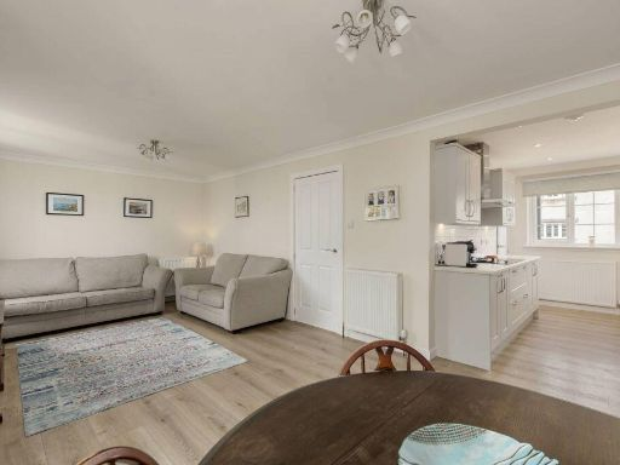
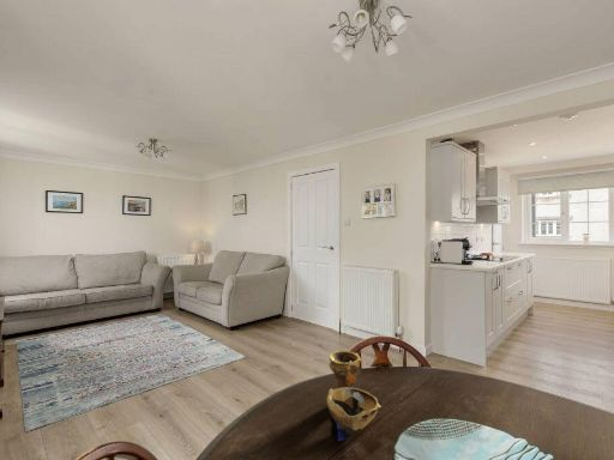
+ decorative bowl (349, 392)
